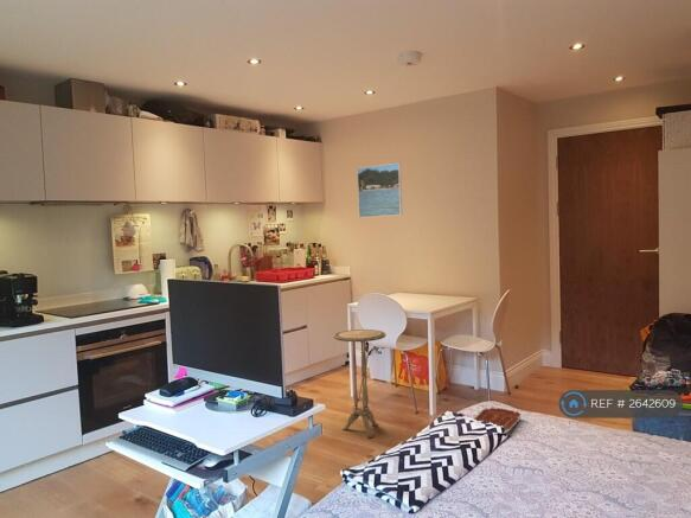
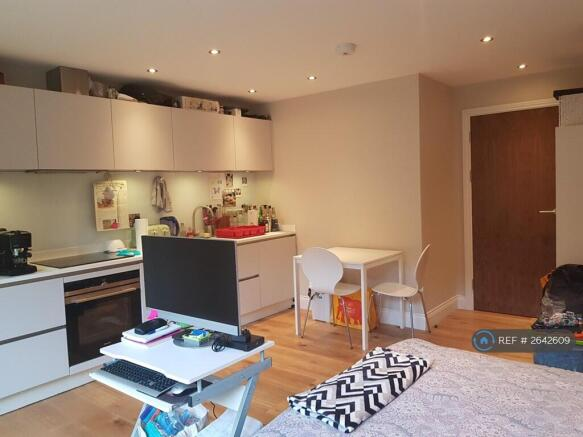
- side table (363, 382)
- notebook (495, 418)
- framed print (378, 191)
